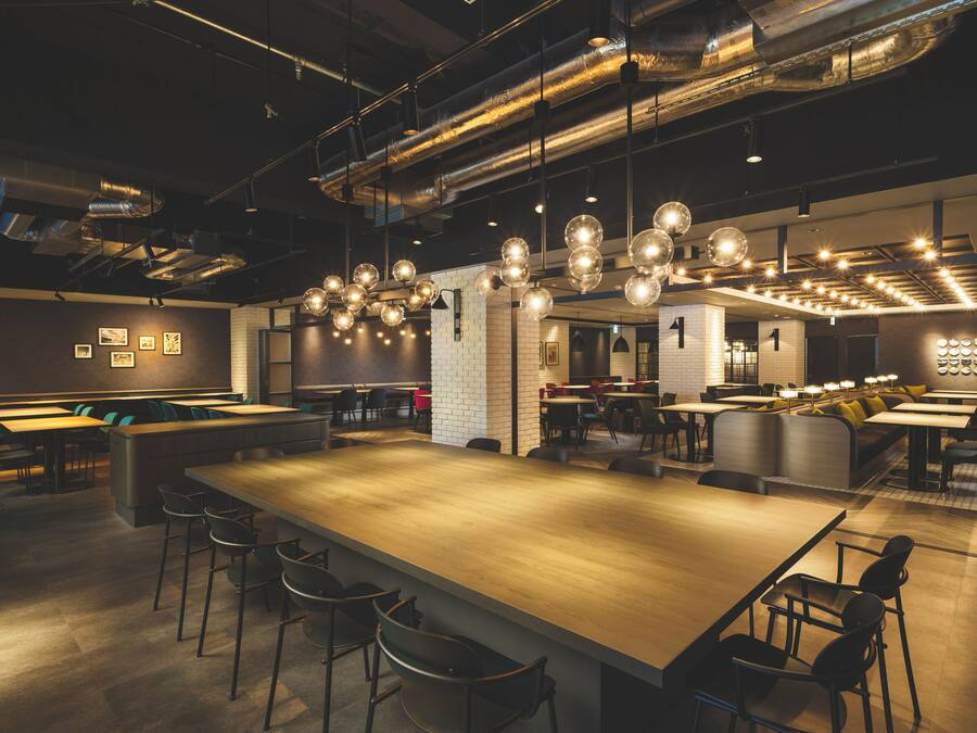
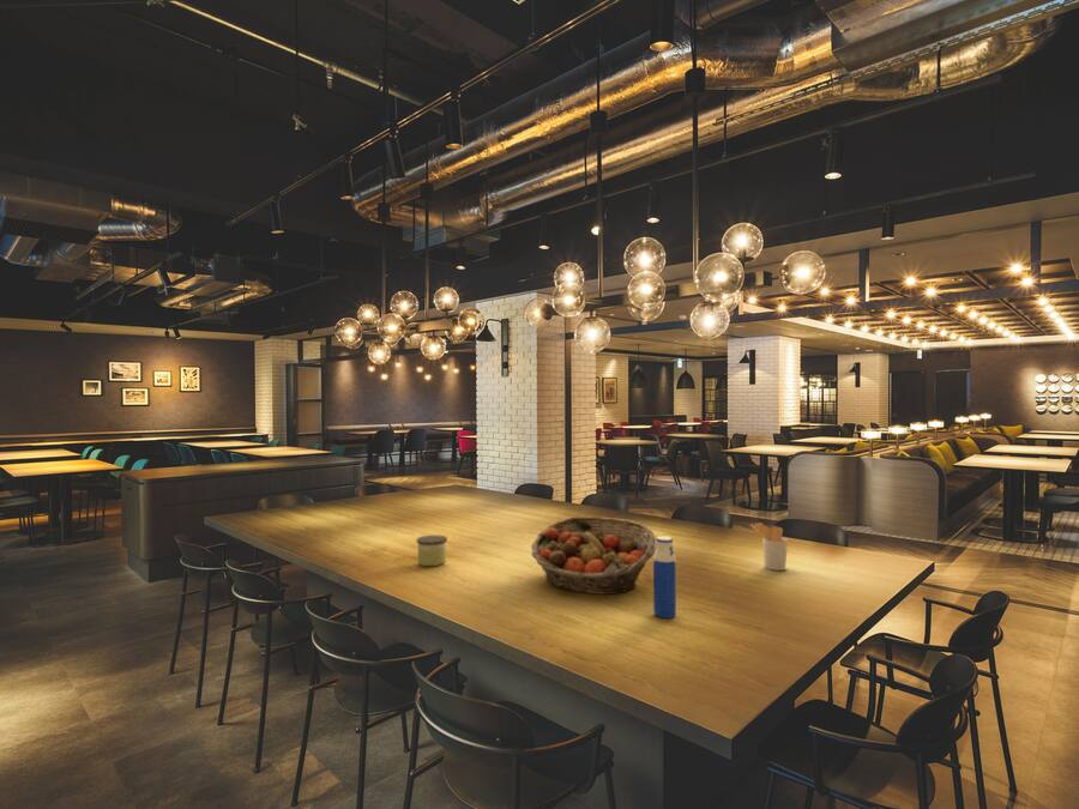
+ utensil holder (768, 544)
+ fruit basket (592, 553)
+ candle (432, 550)
+ water bottle (664, 575)
